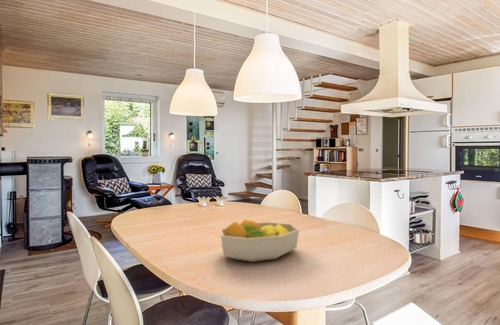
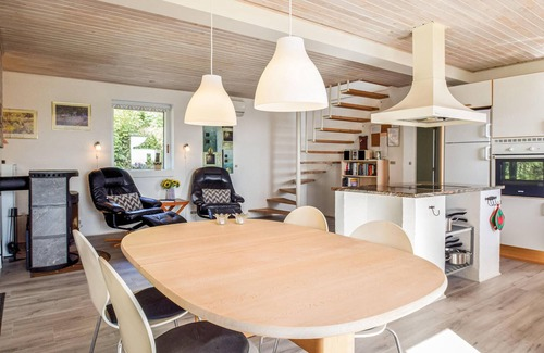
- fruit bowl (259, 236)
